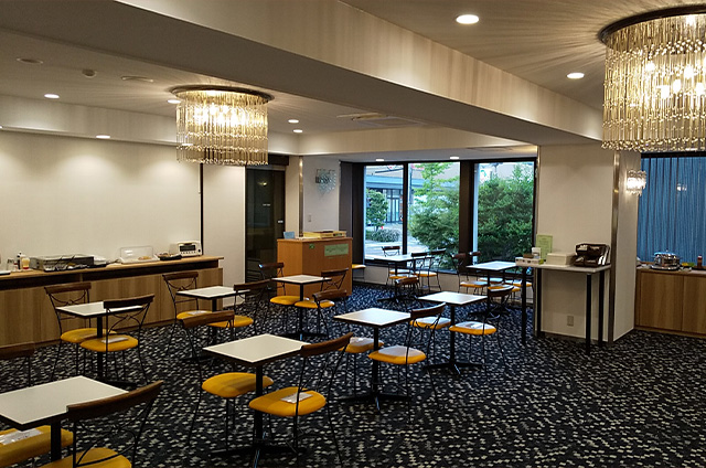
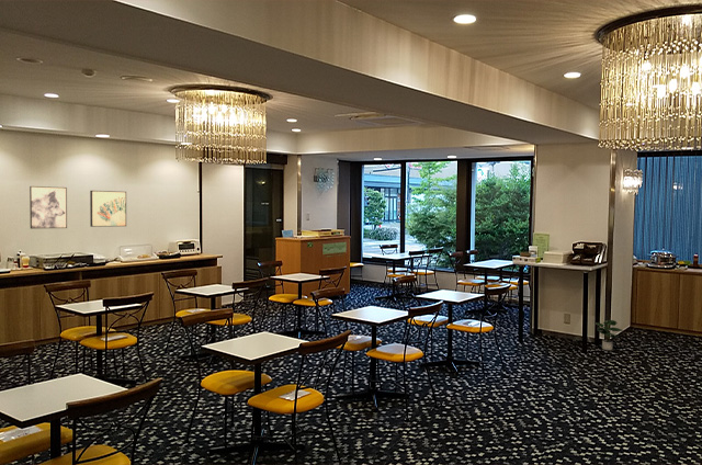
+ wall art (48, 207)
+ wall art (109, 208)
+ potted plant (609, 336)
